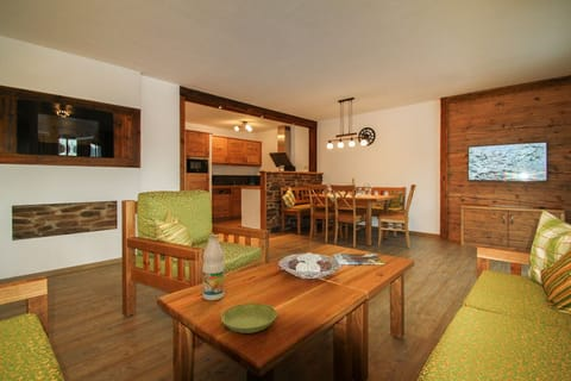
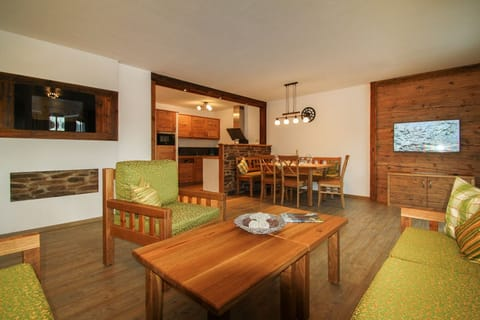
- saucer (249, 318)
- bottle (213, 266)
